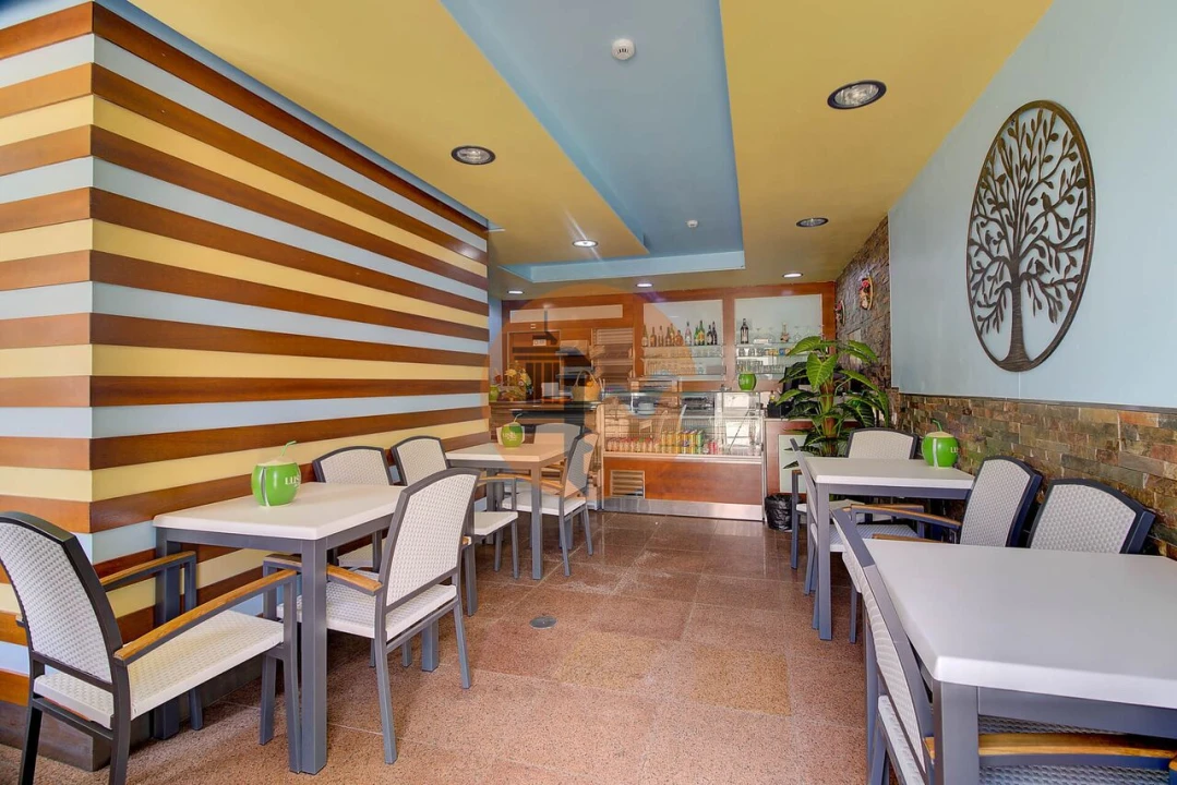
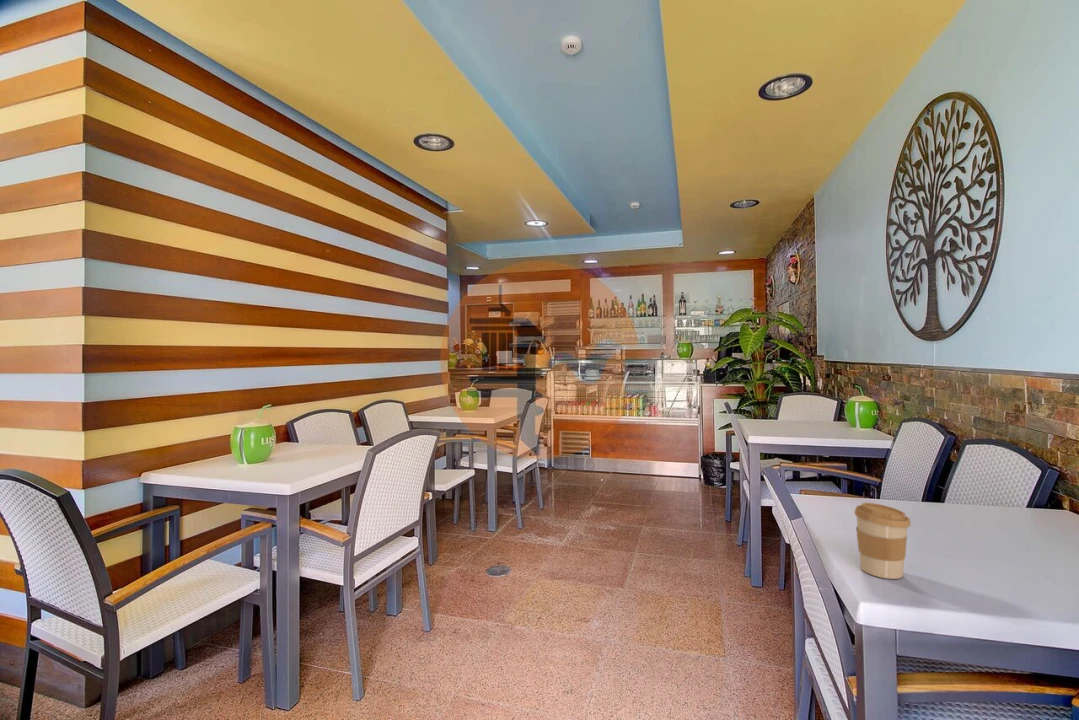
+ coffee cup (881, 538)
